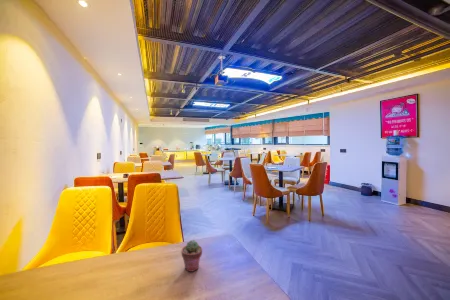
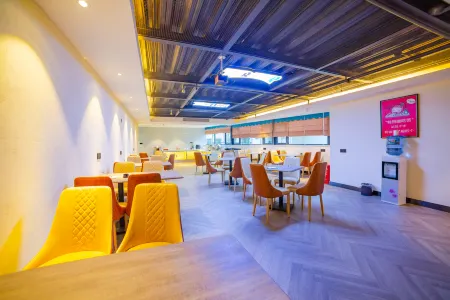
- potted succulent (191, 254)
